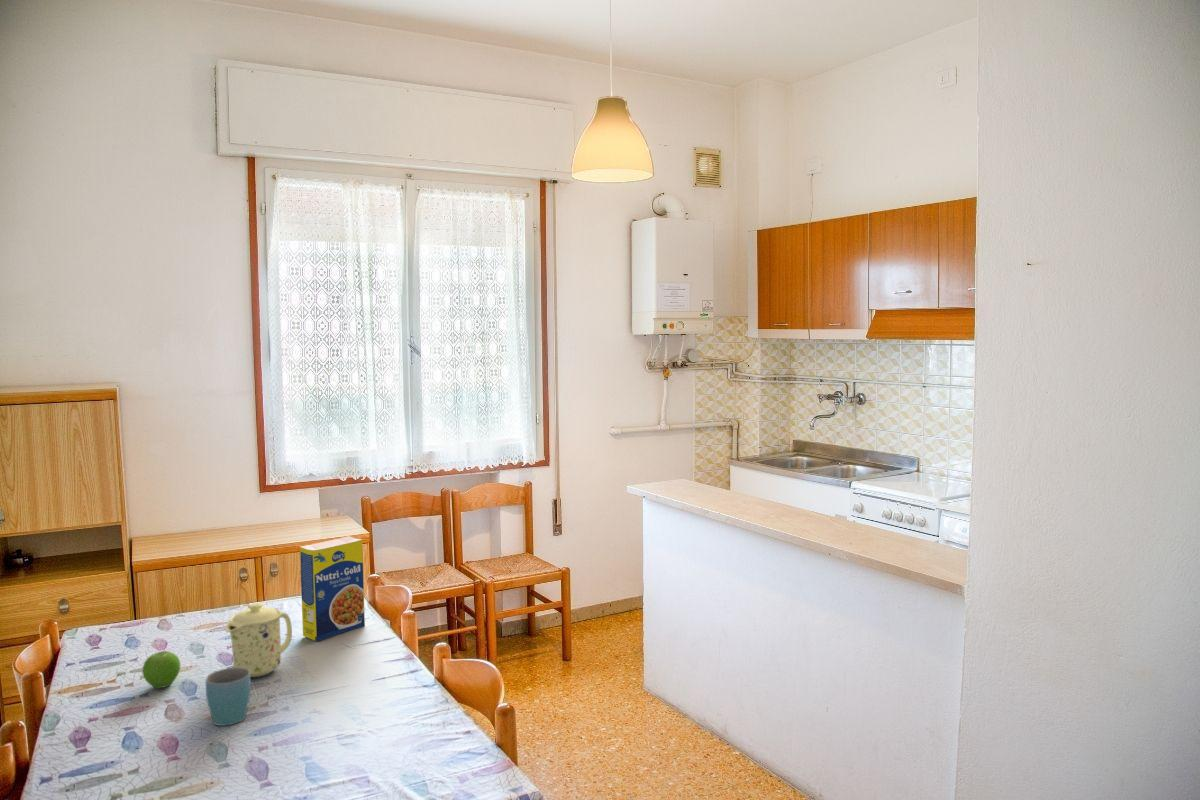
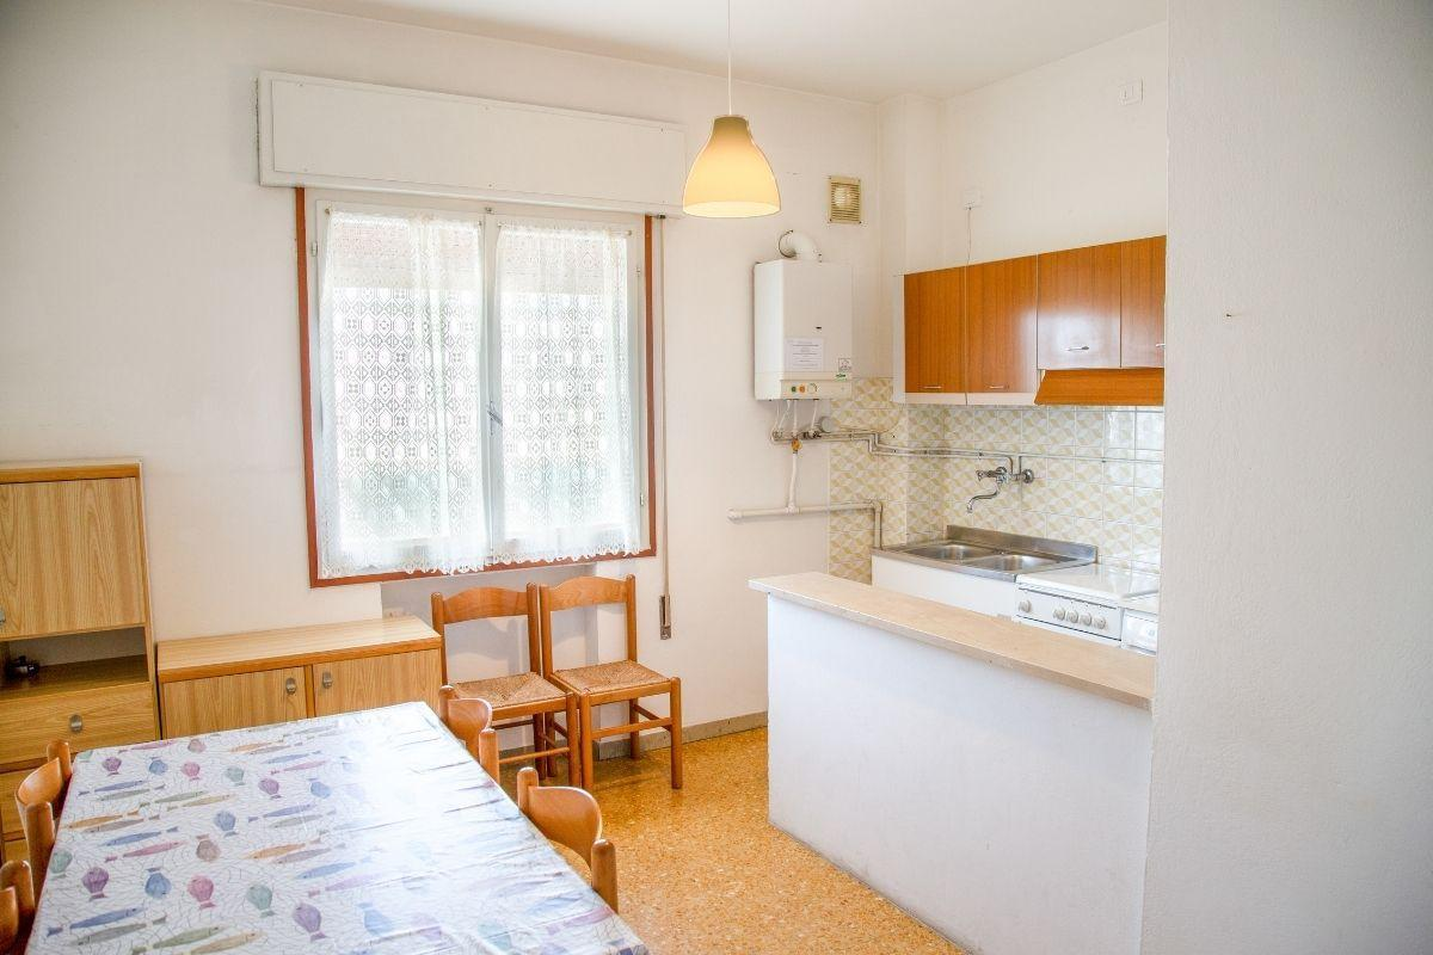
- mug (260, 637)
- fruit (161, 669)
- legume (333, 586)
- mug (225, 694)
